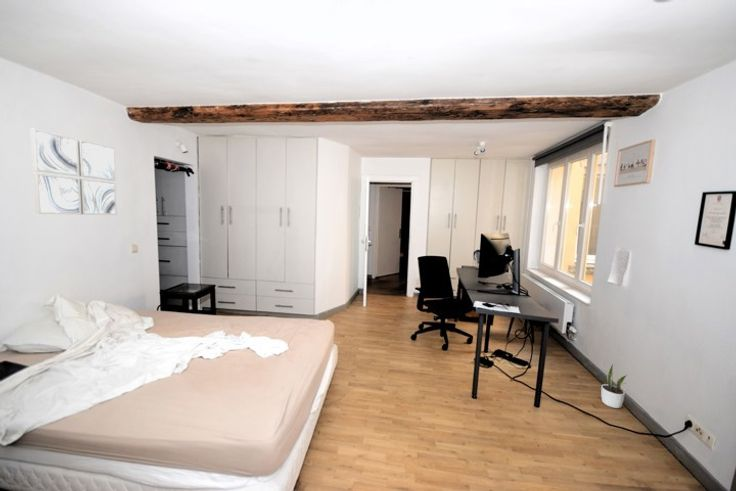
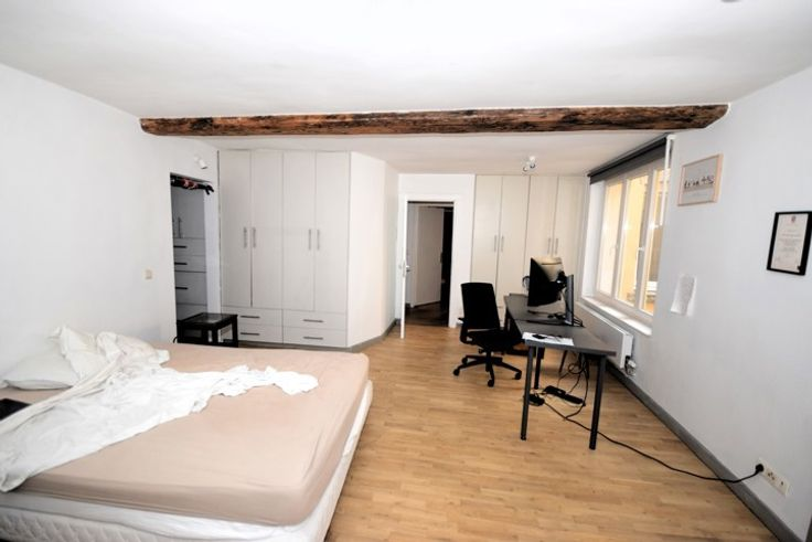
- potted plant (612, 385)
- wall art (79, 178)
